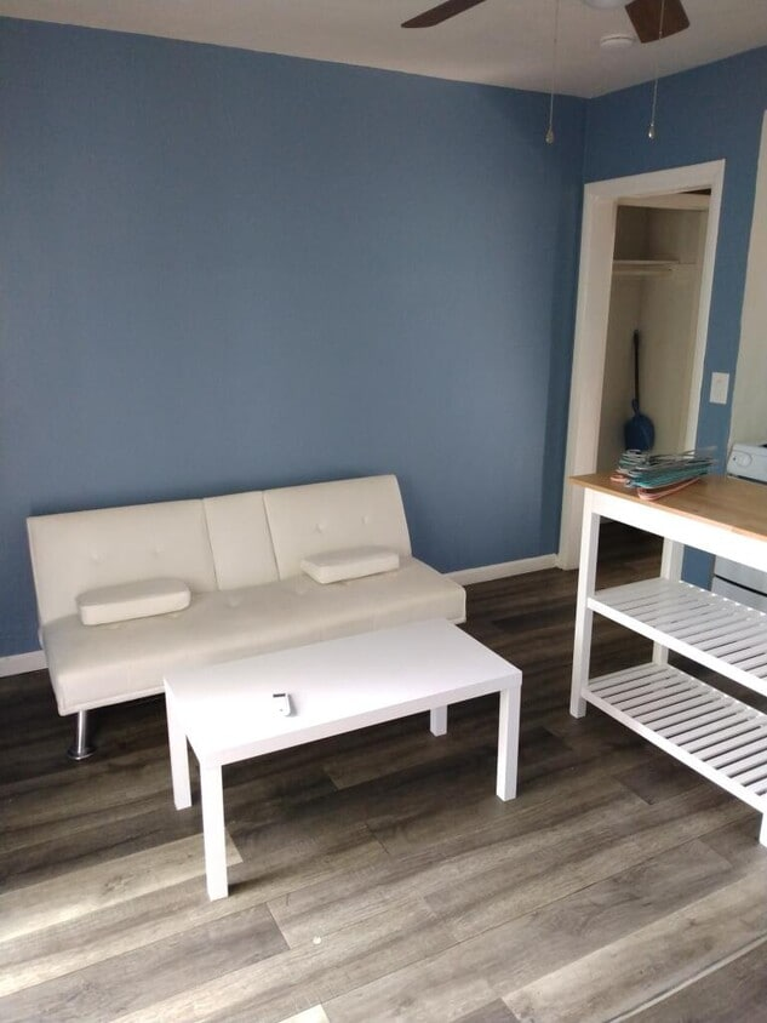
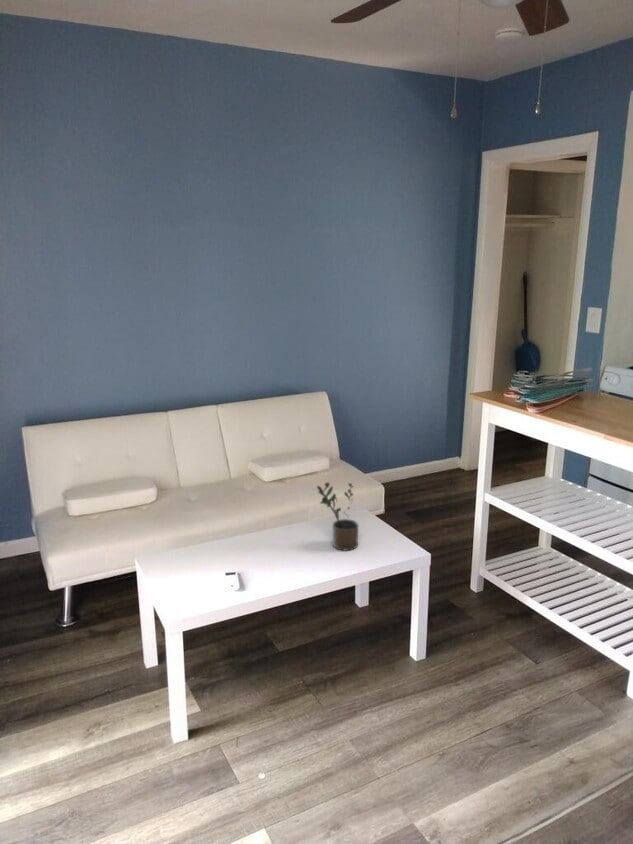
+ potted plant (338, 512)
